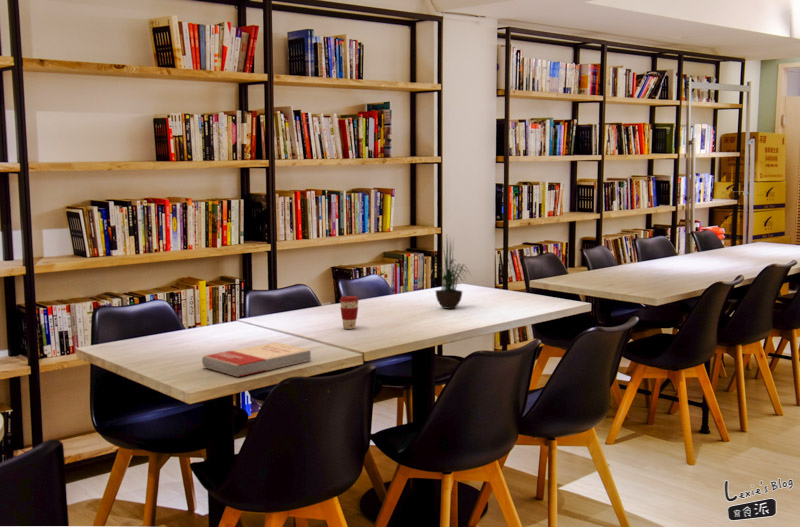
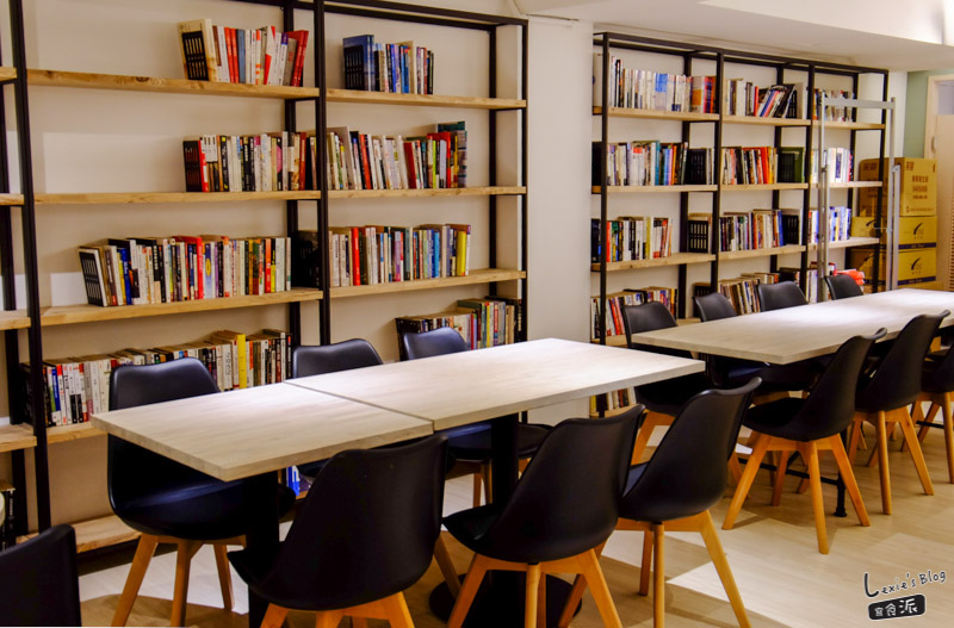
- book (257, 358)
- coffee cup (349, 312)
- potted plant (451, 266)
